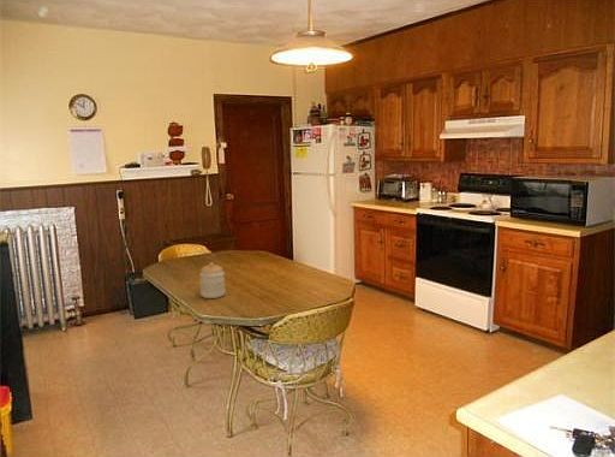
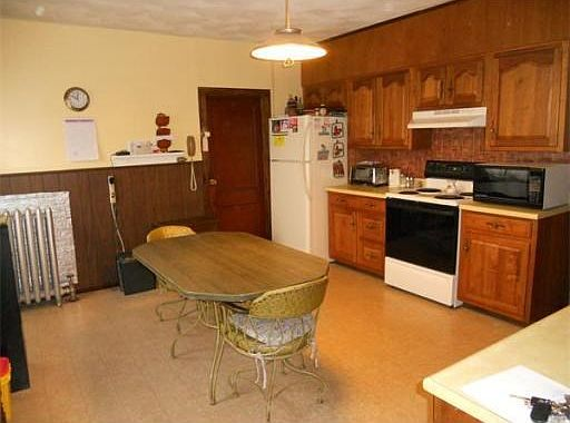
- jar (211, 278)
